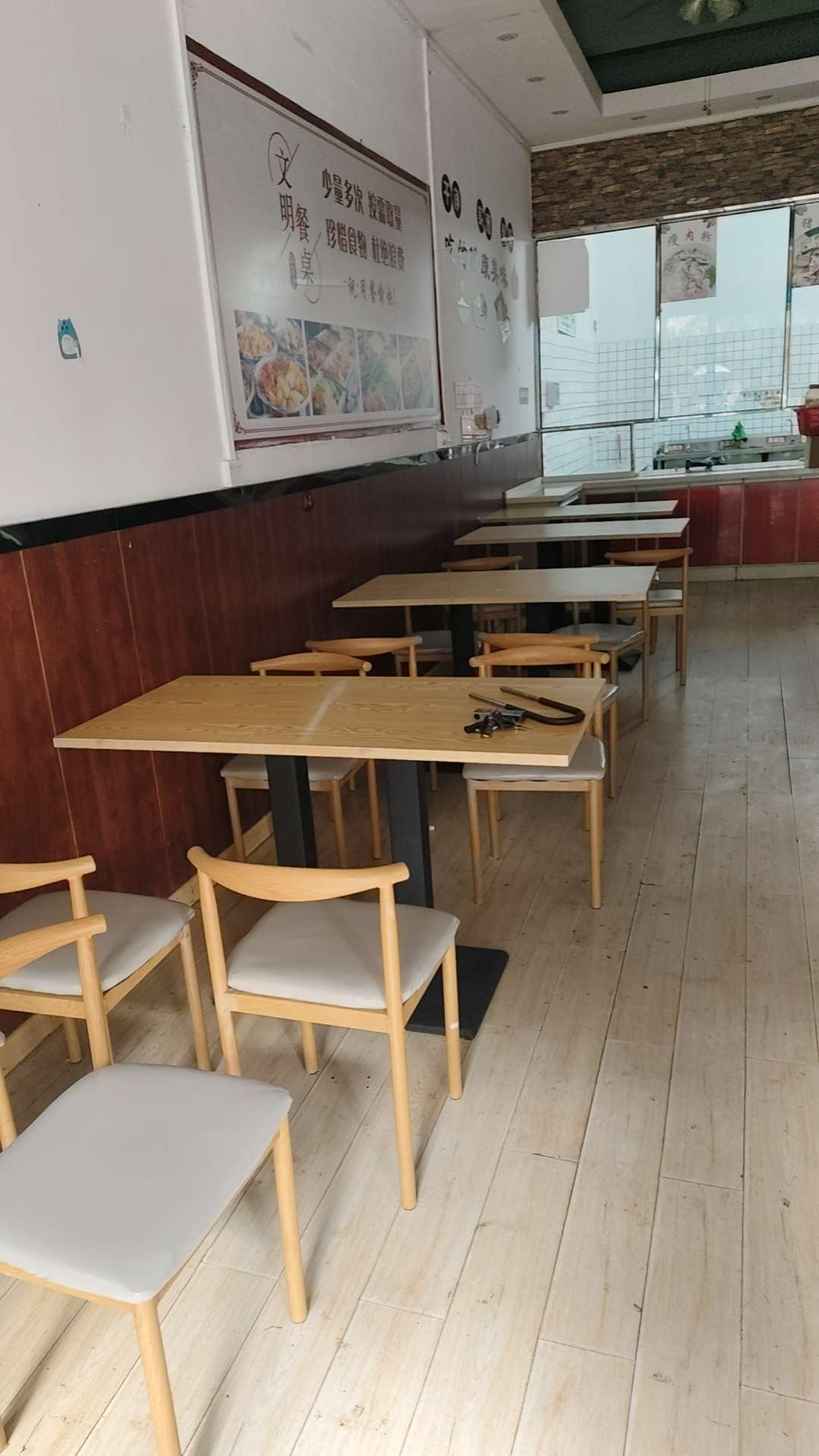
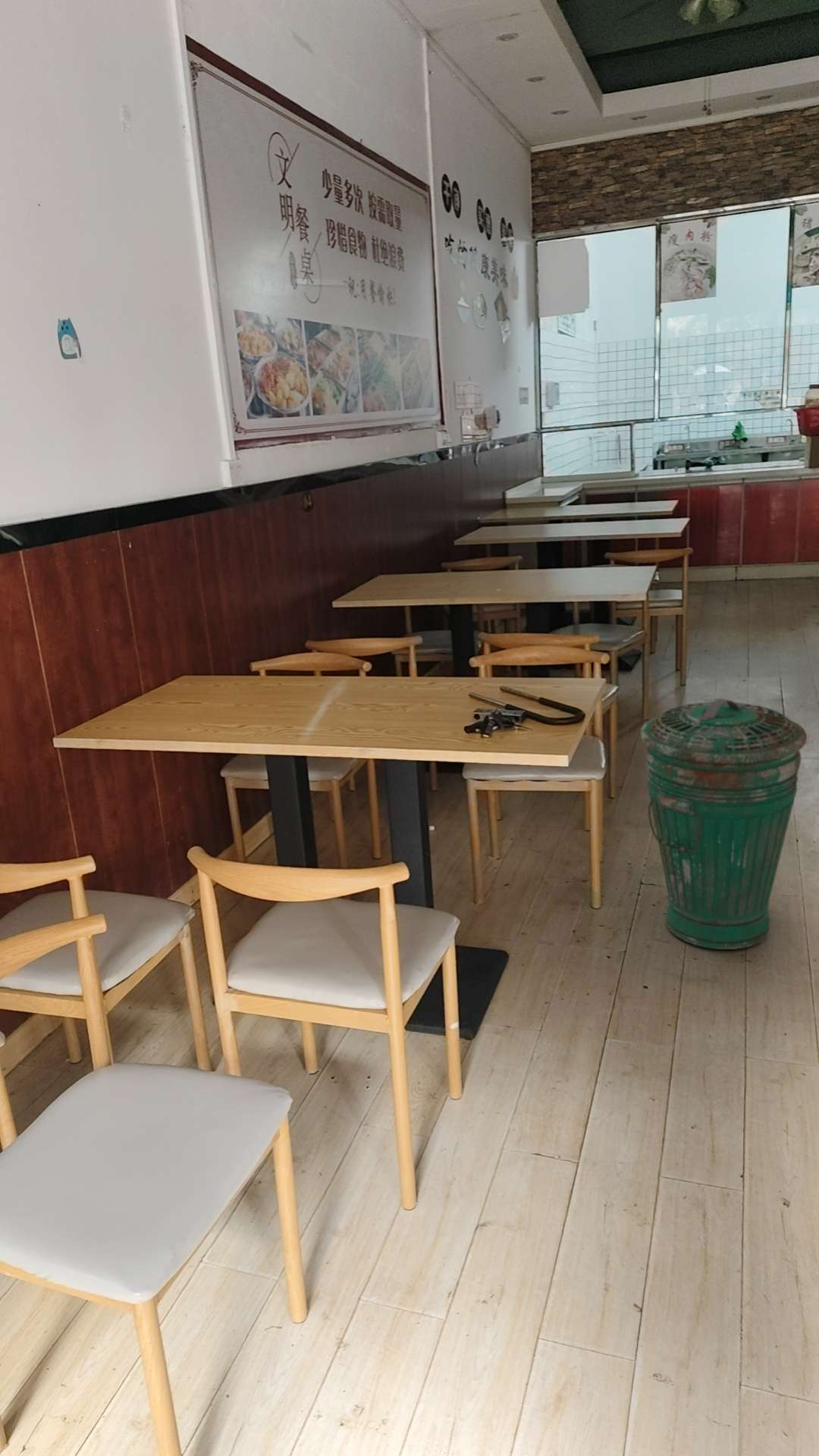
+ trash can (719, 816)
